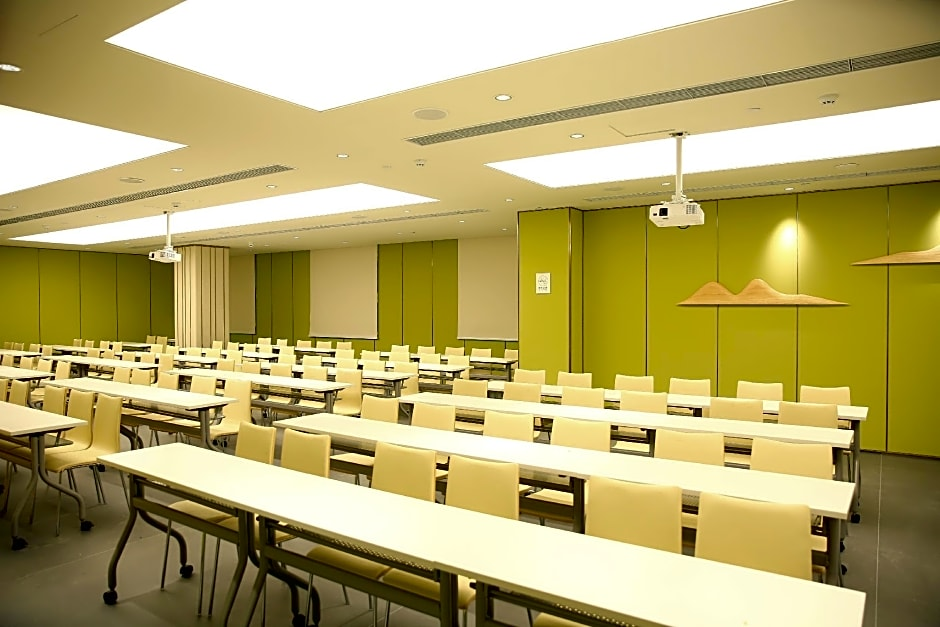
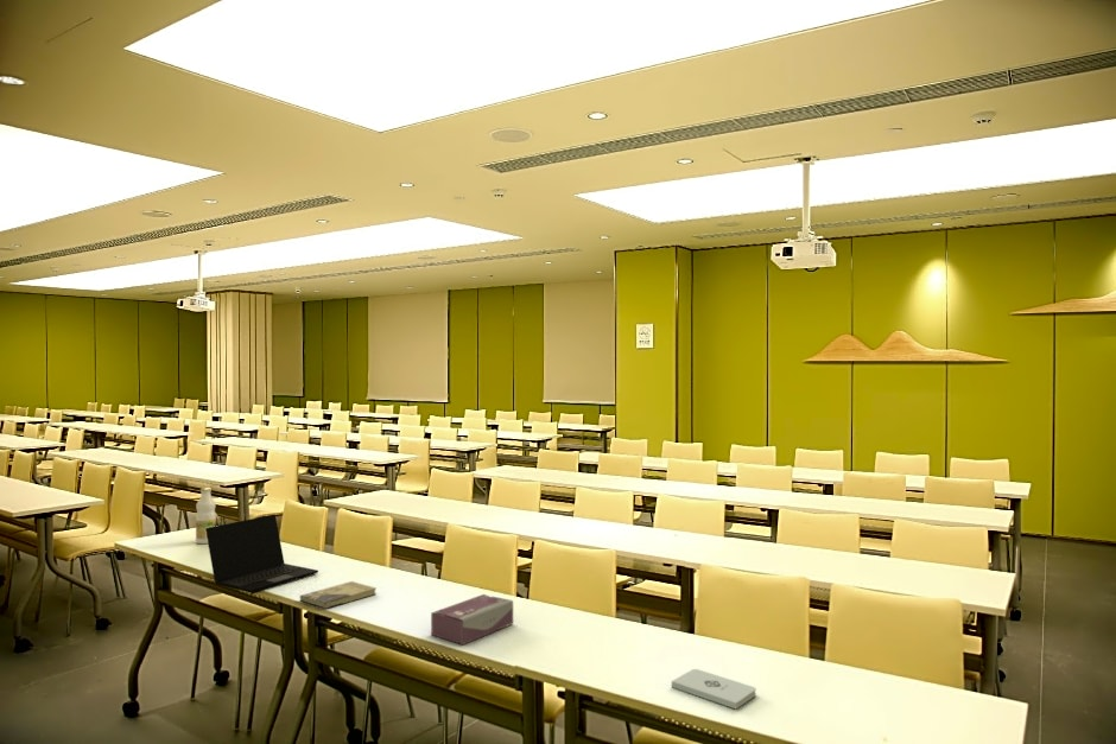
+ bottle (205, 515)
+ laptop (262, 551)
+ tissue box (473, 617)
+ book (338, 593)
+ notepad (714, 687)
